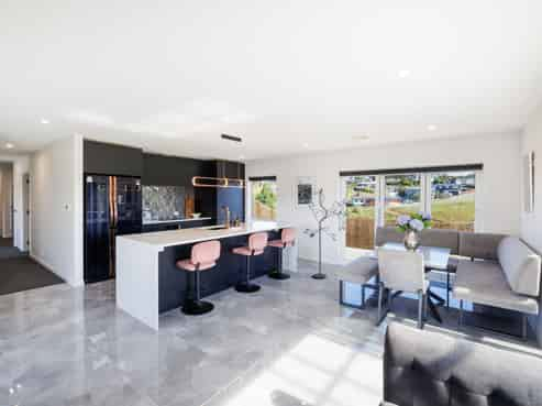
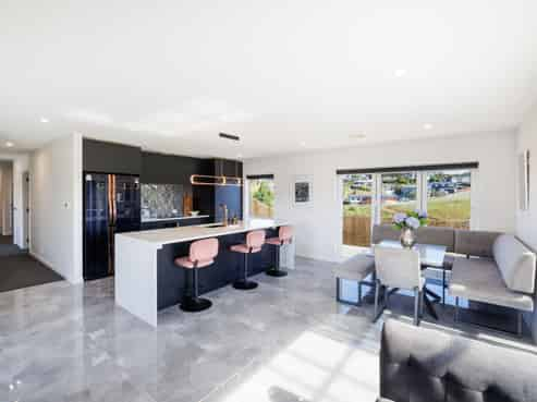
- floor lamp (325, 230)
